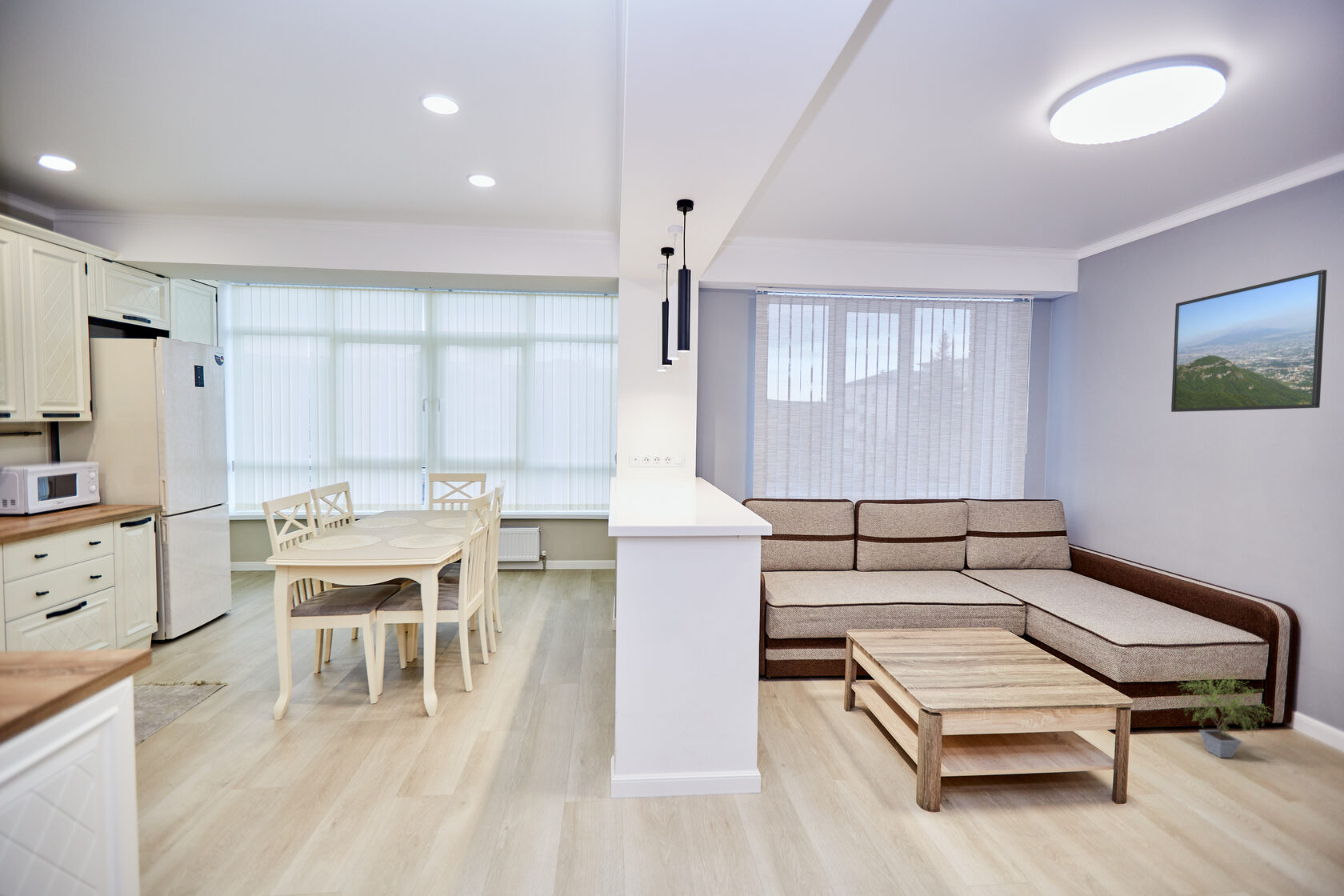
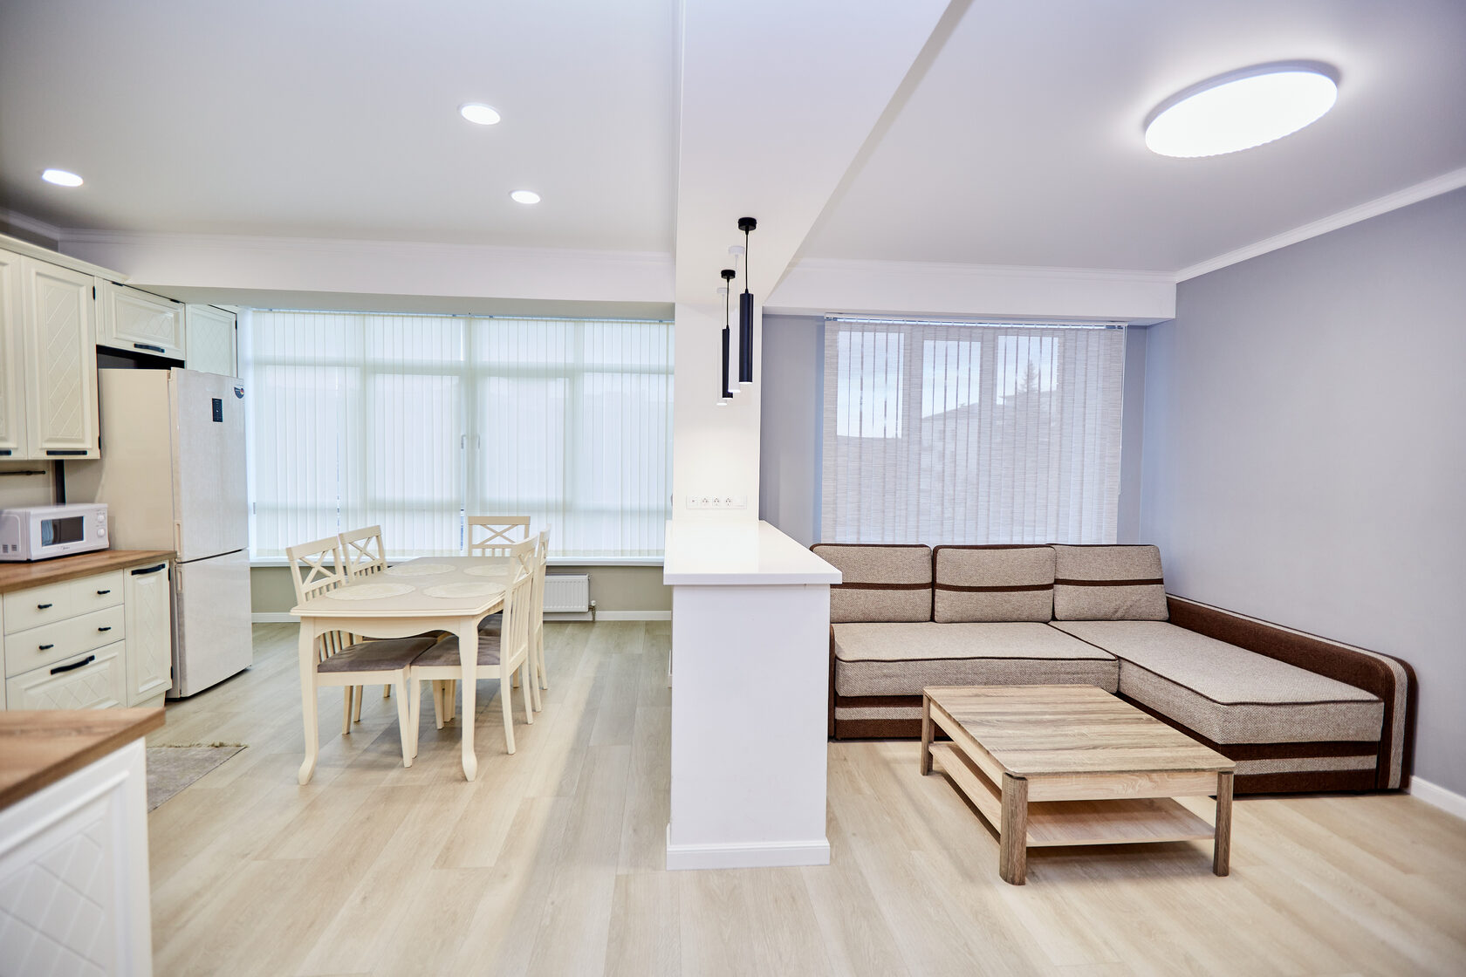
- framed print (1239, 350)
- potted plant (1220, 709)
